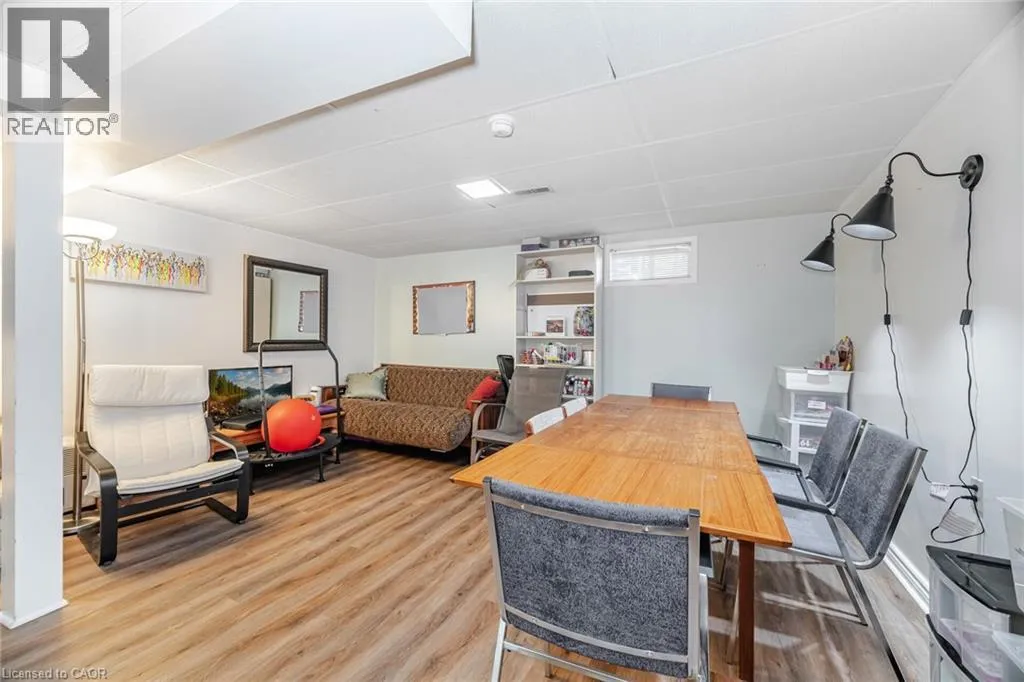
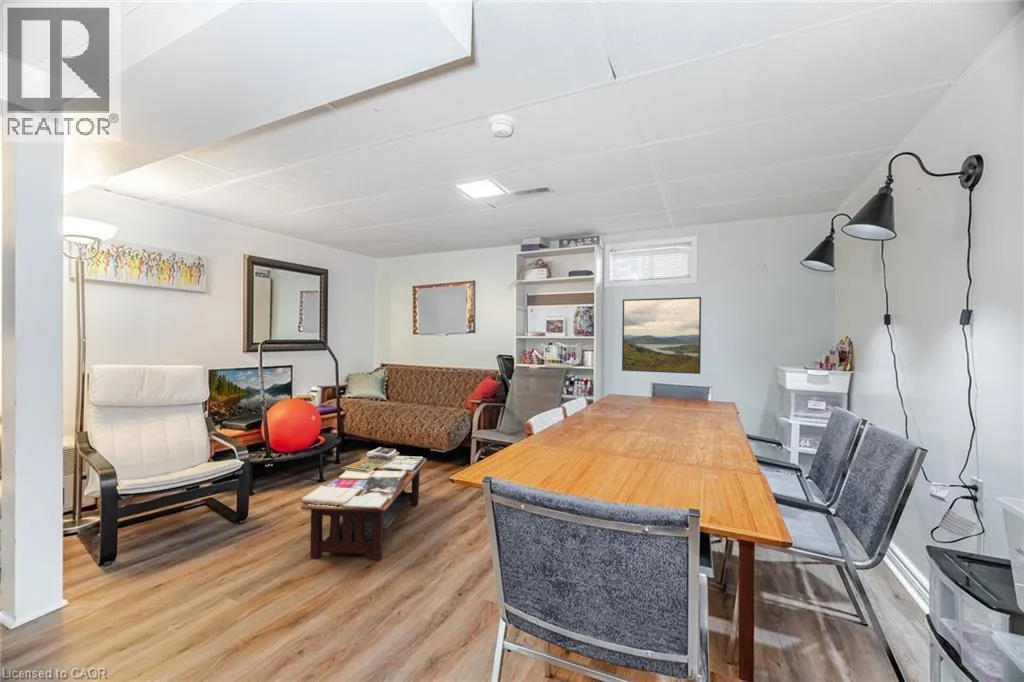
+ coffee table (373, 495)
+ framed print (660, 335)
